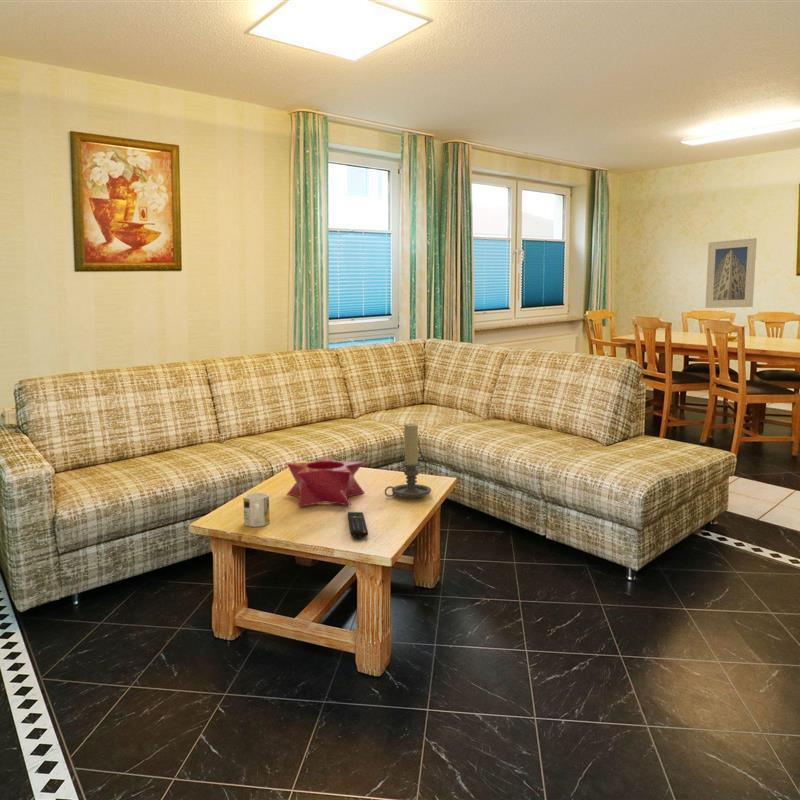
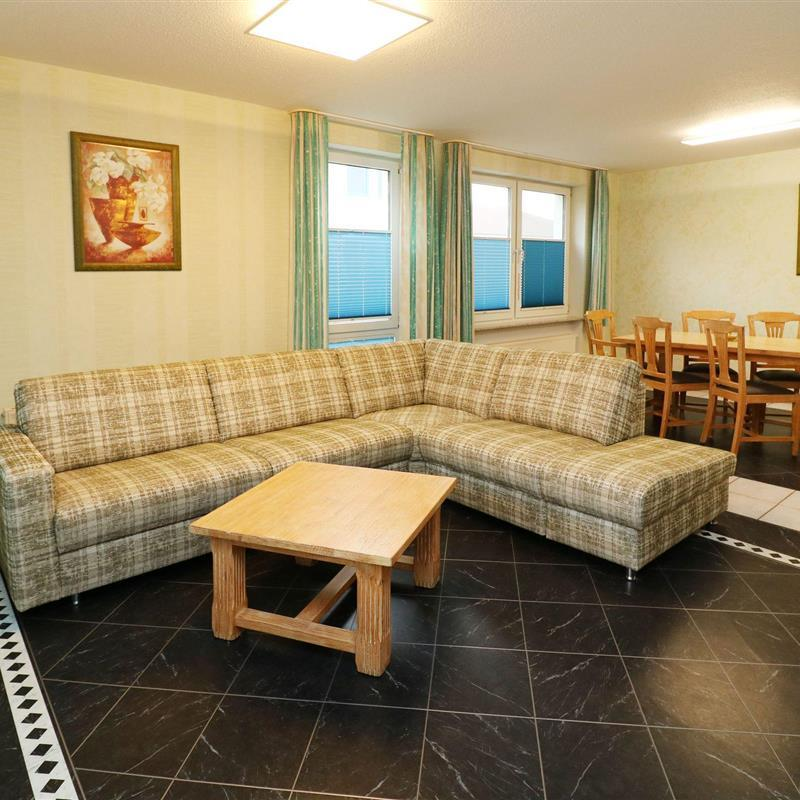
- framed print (730, 274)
- mug (256, 510)
- remote control (357, 523)
- candle holder (407, 459)
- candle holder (325, 480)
